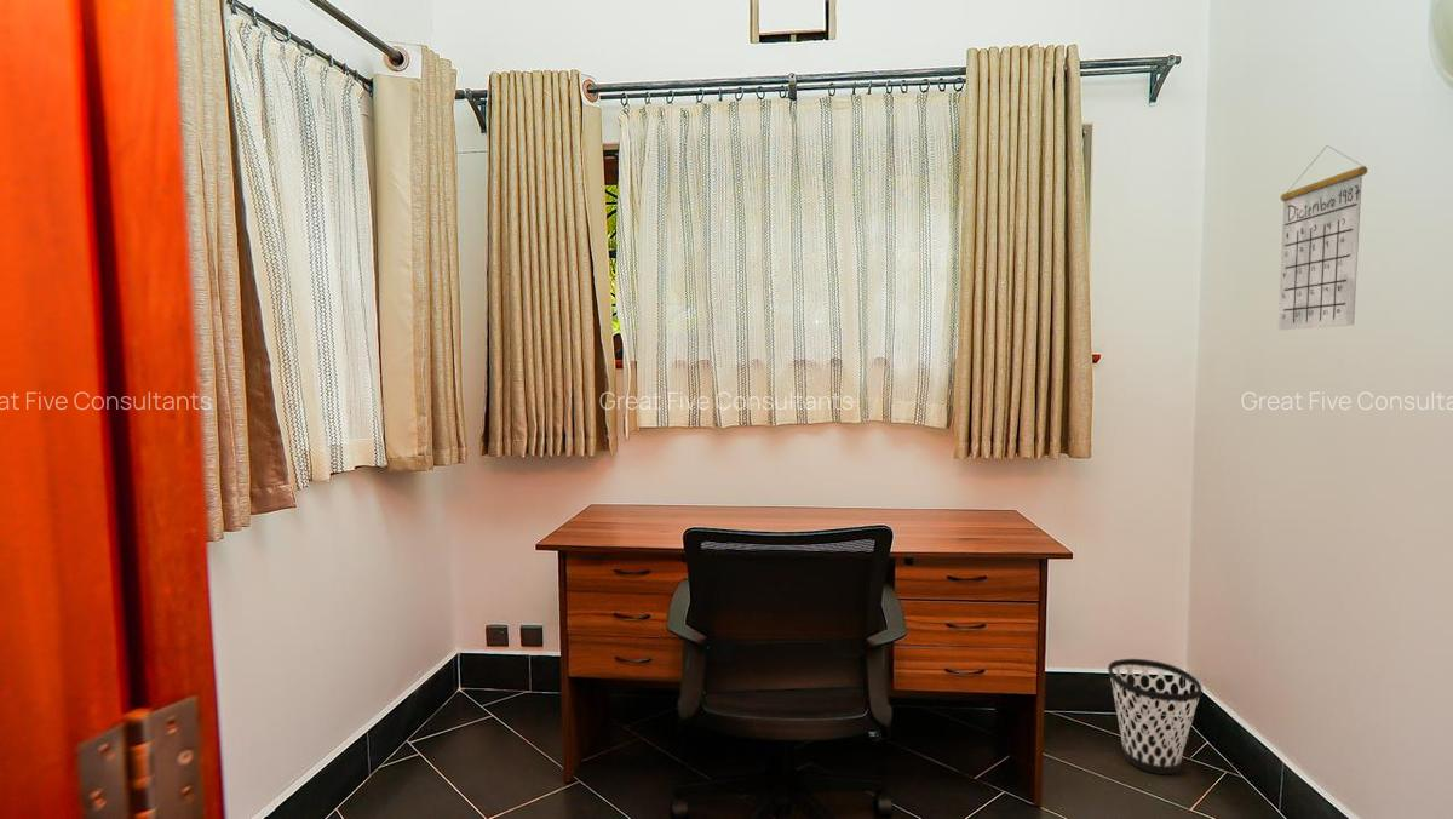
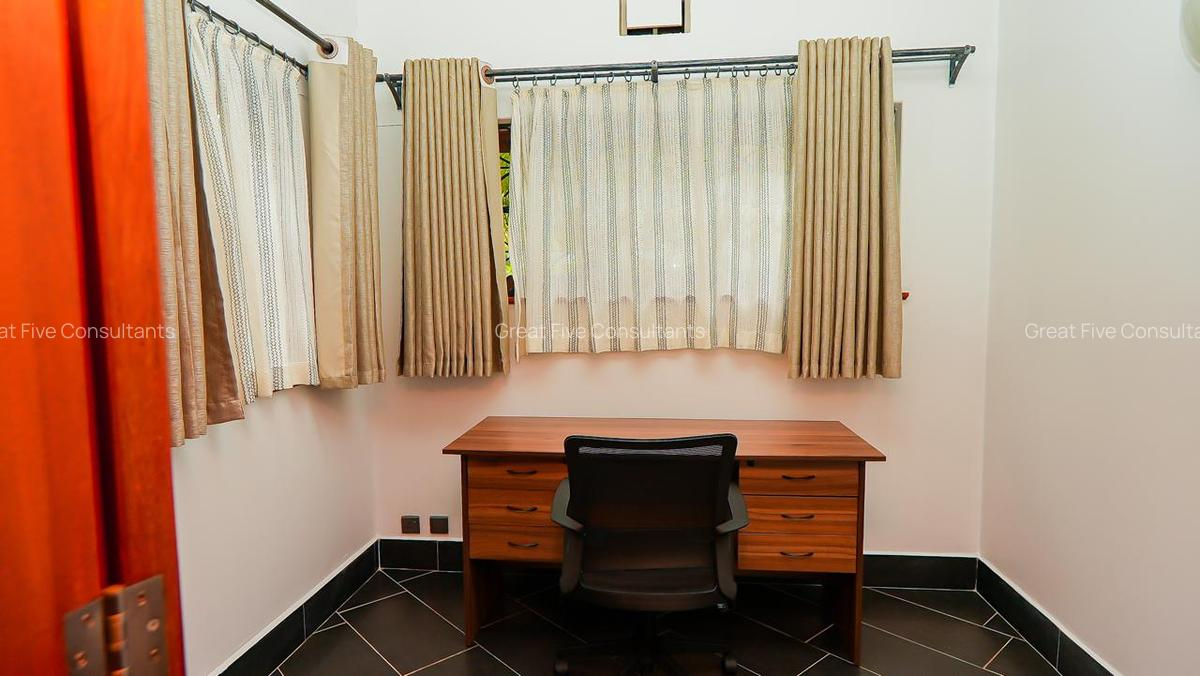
- wastebasket (1152, 720)
- calendar (1317, 236)
